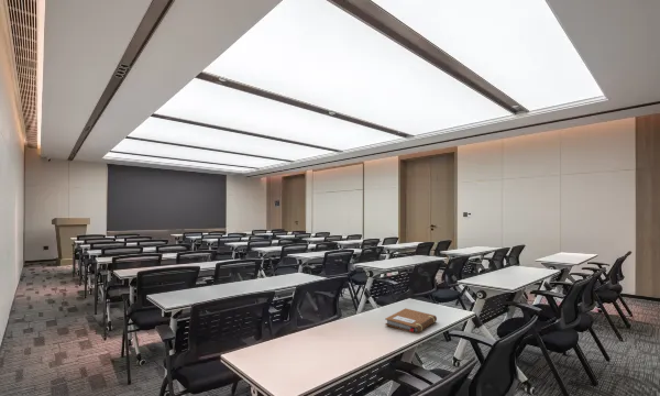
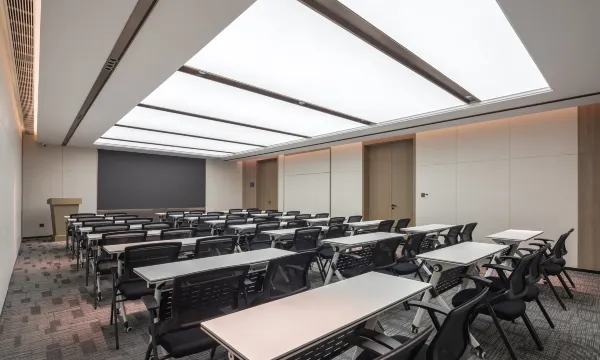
- notebook (410, 320)
